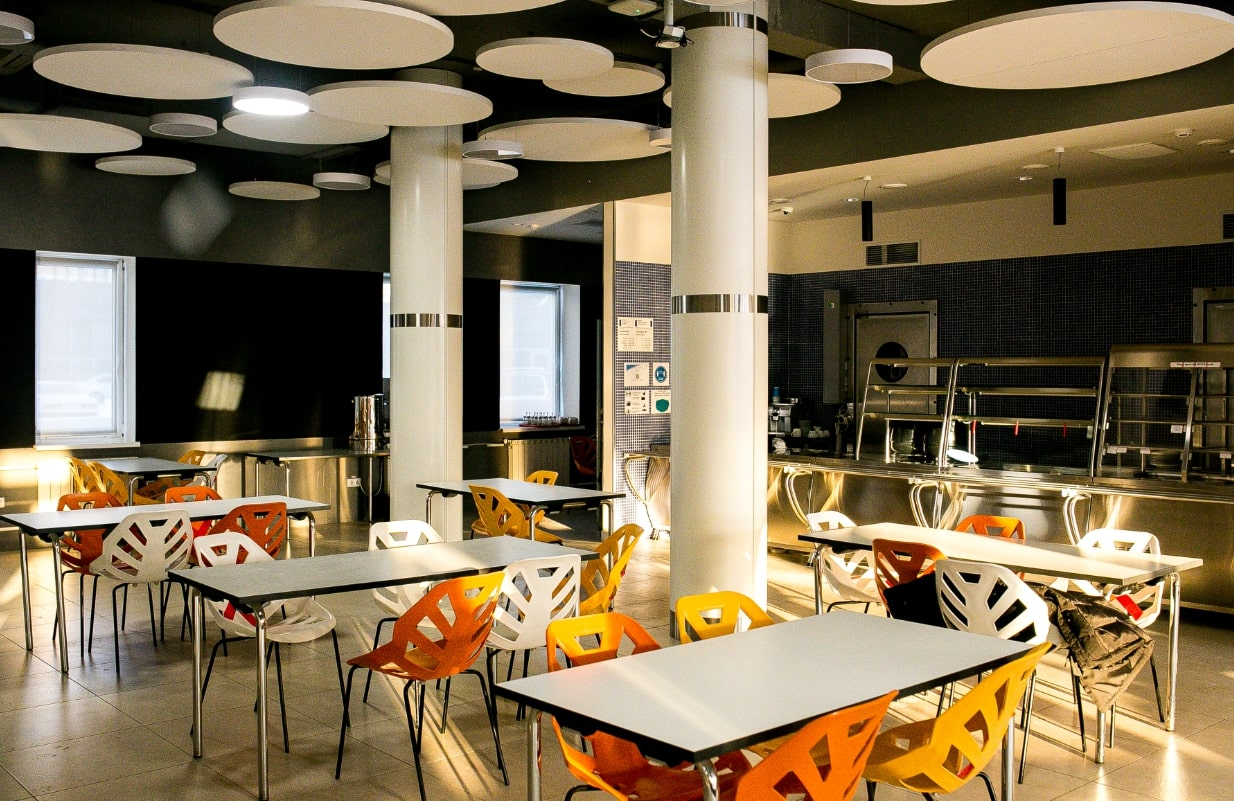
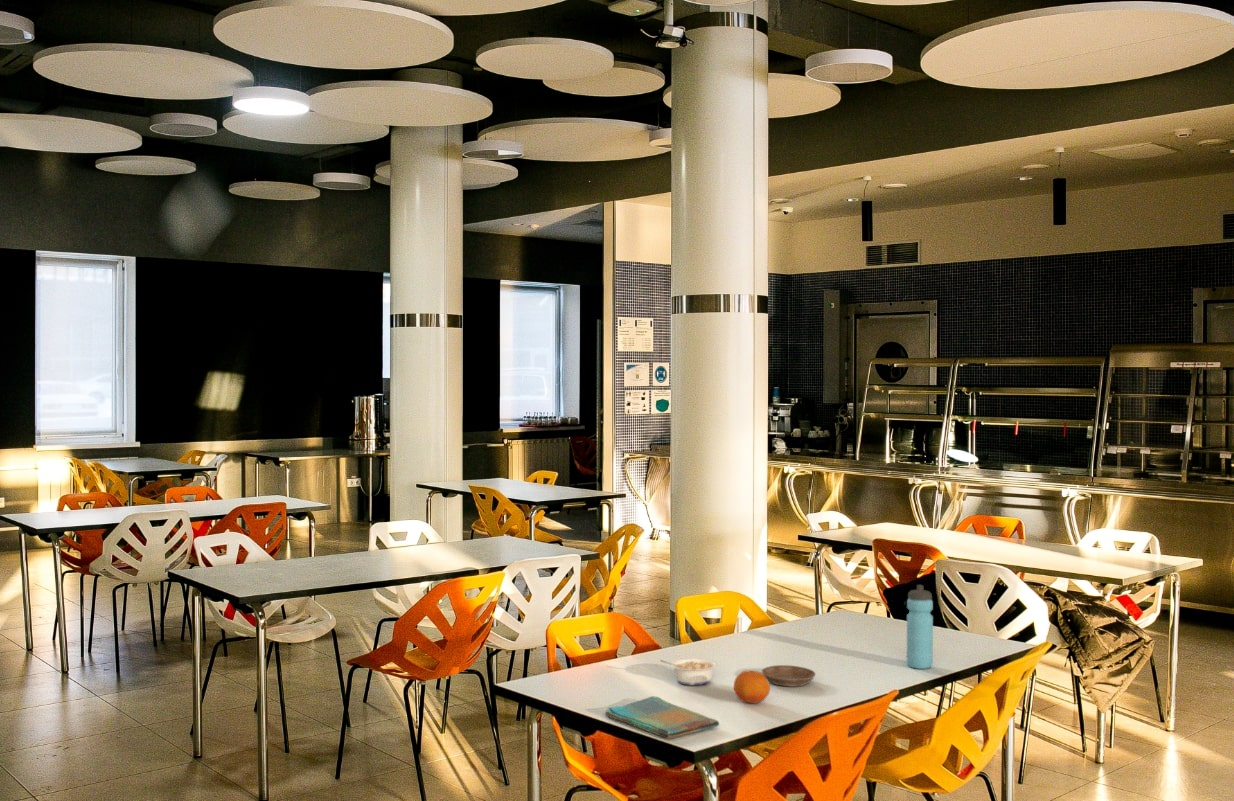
+ fruit (751, 686)
+ saucer (788, 676)
+ dish towel (661, 716)
+ legume (692, 670)
+ water bottle (919, 625)
